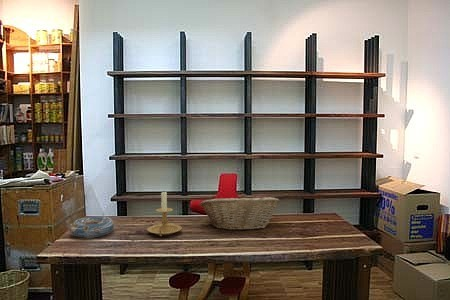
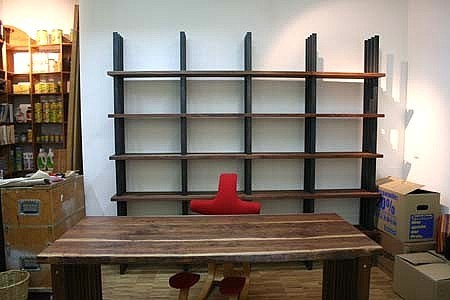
- fruit basket (239, 209)
- candle holder (164, 211)
- decorative bowl (92, 226)
